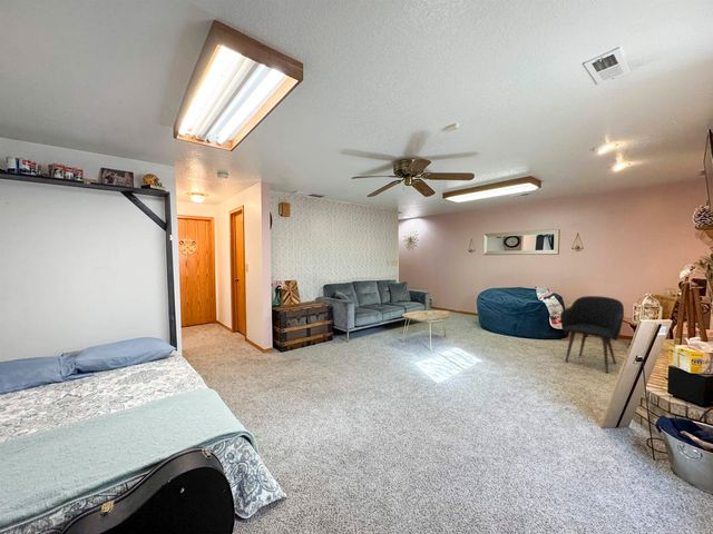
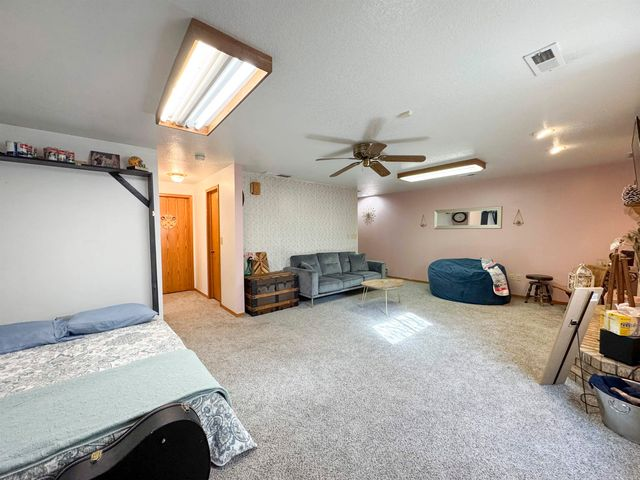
- armchair (594, 330)
